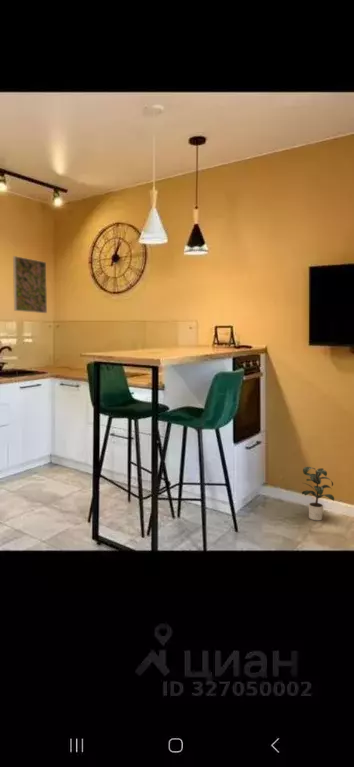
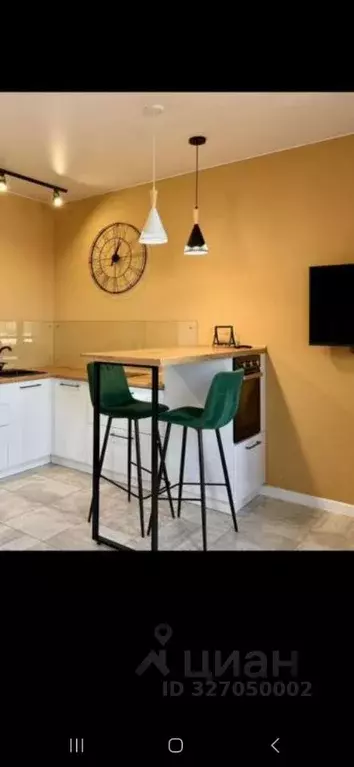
- potted plant (320, 492)
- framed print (30, 285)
